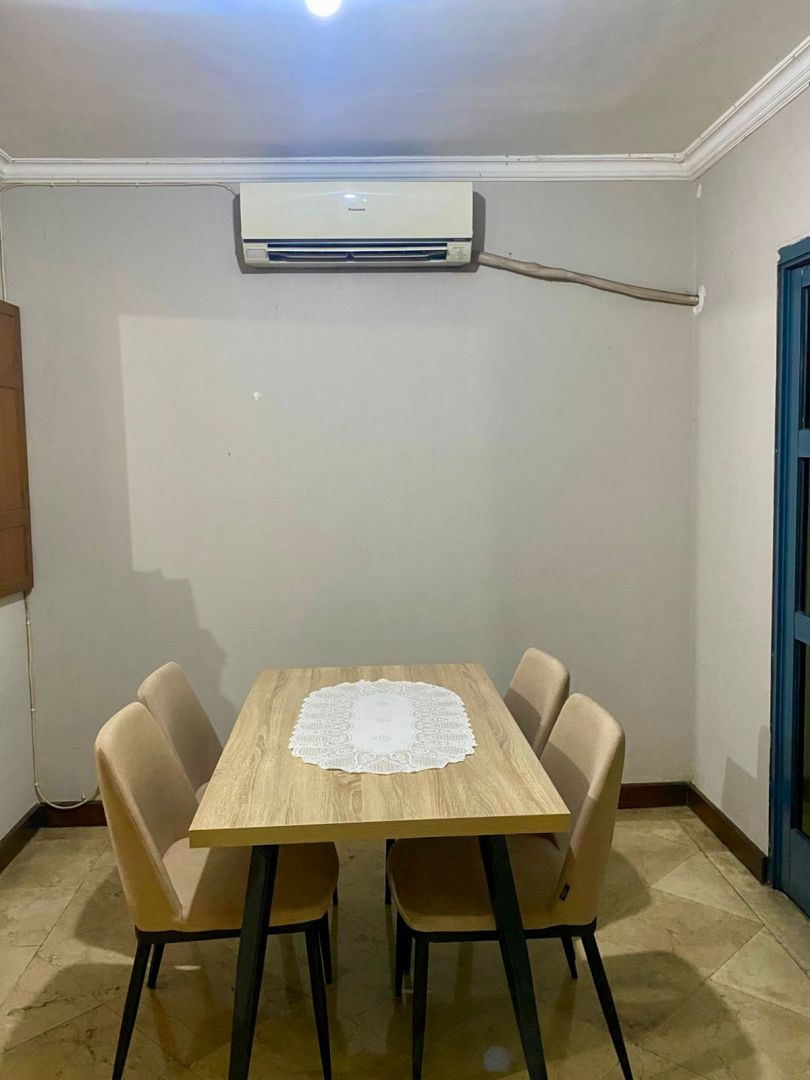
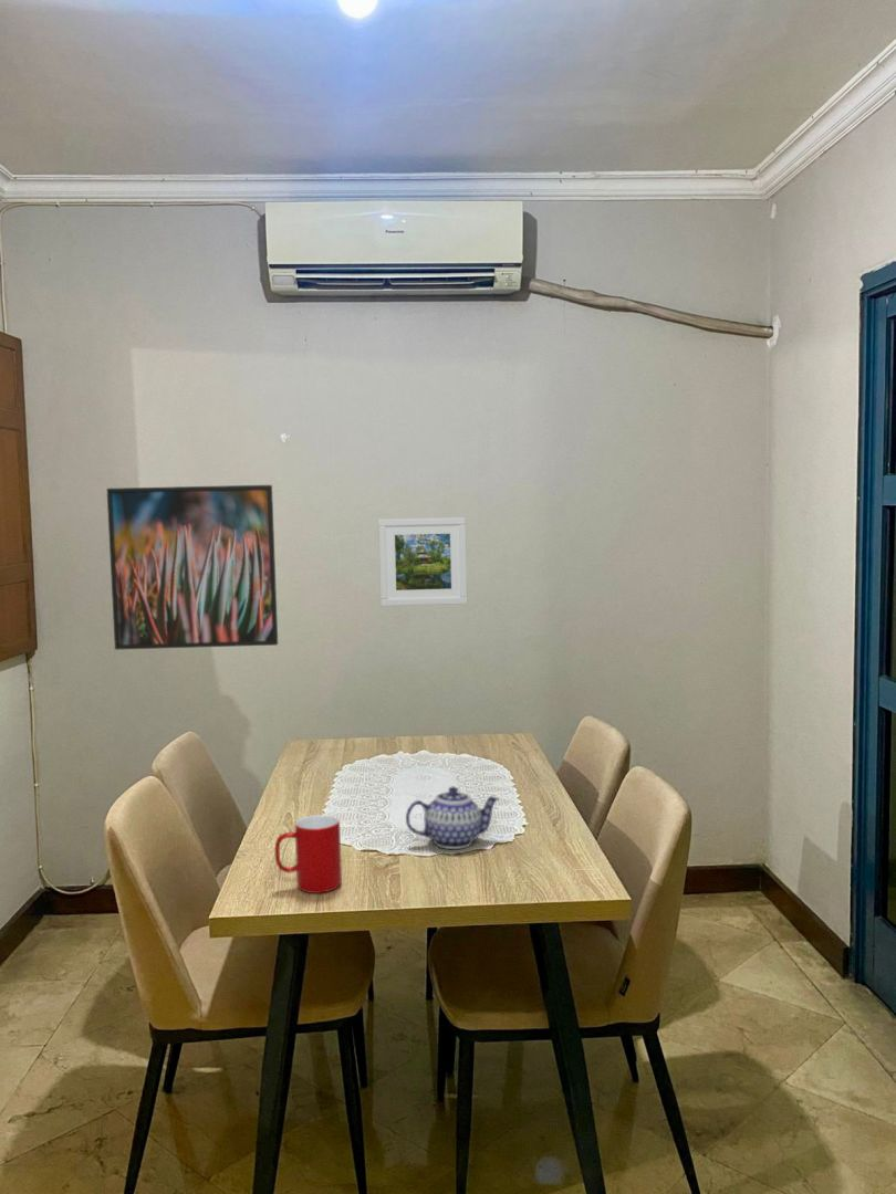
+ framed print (423, 562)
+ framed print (192, 567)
+ cup (309, 852)
+ teapot (452, 815)
